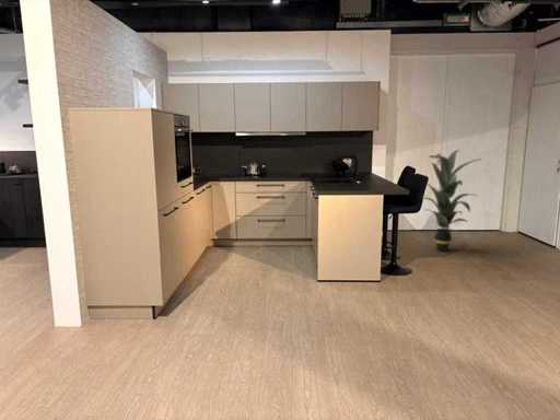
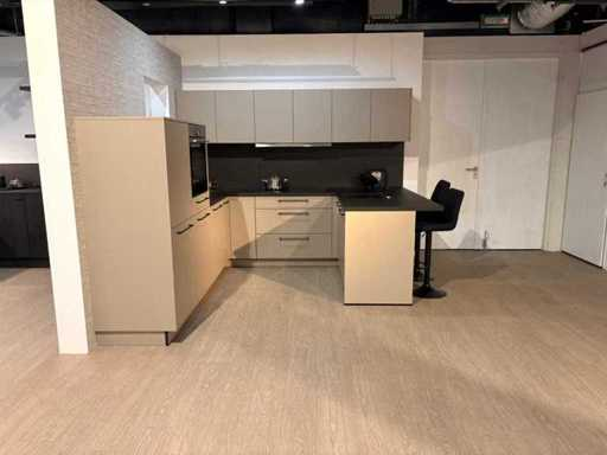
- indoor plant (450, 200)
